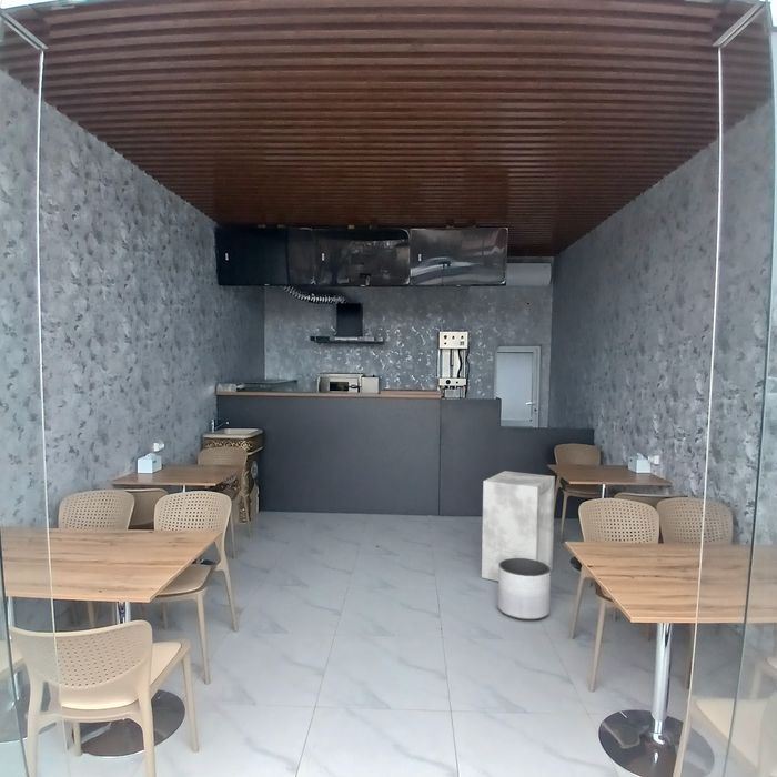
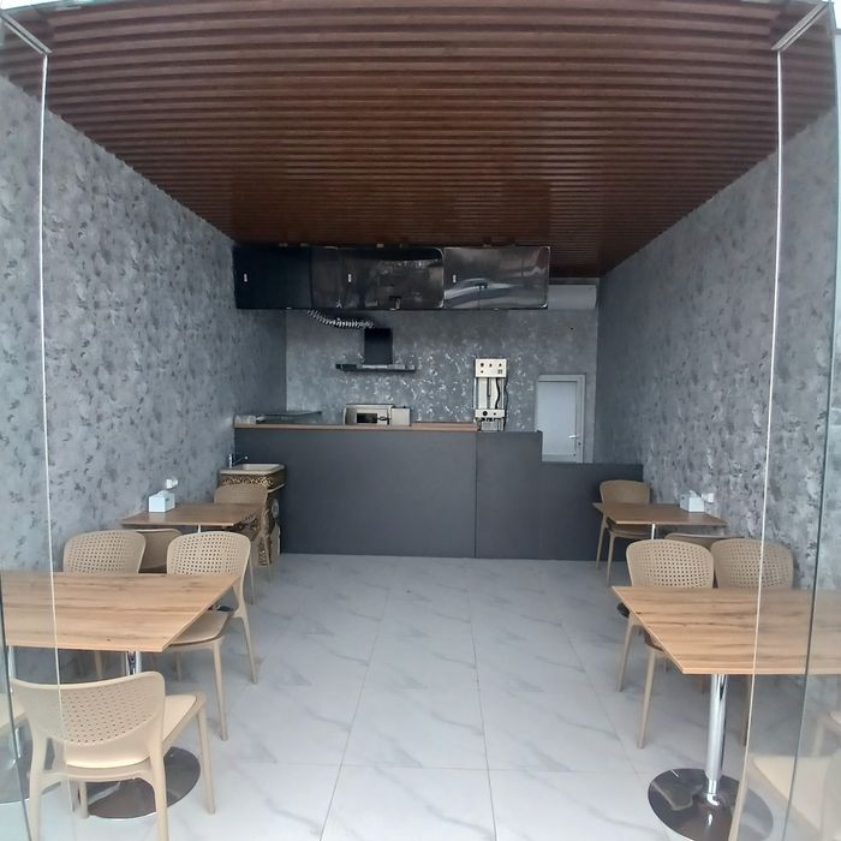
- trash can (518, 525)
- planter (523, 588)
